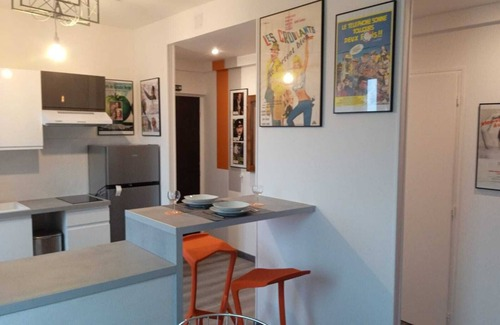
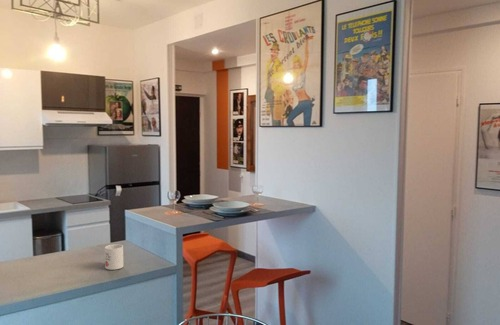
+ mug (112, 255)
